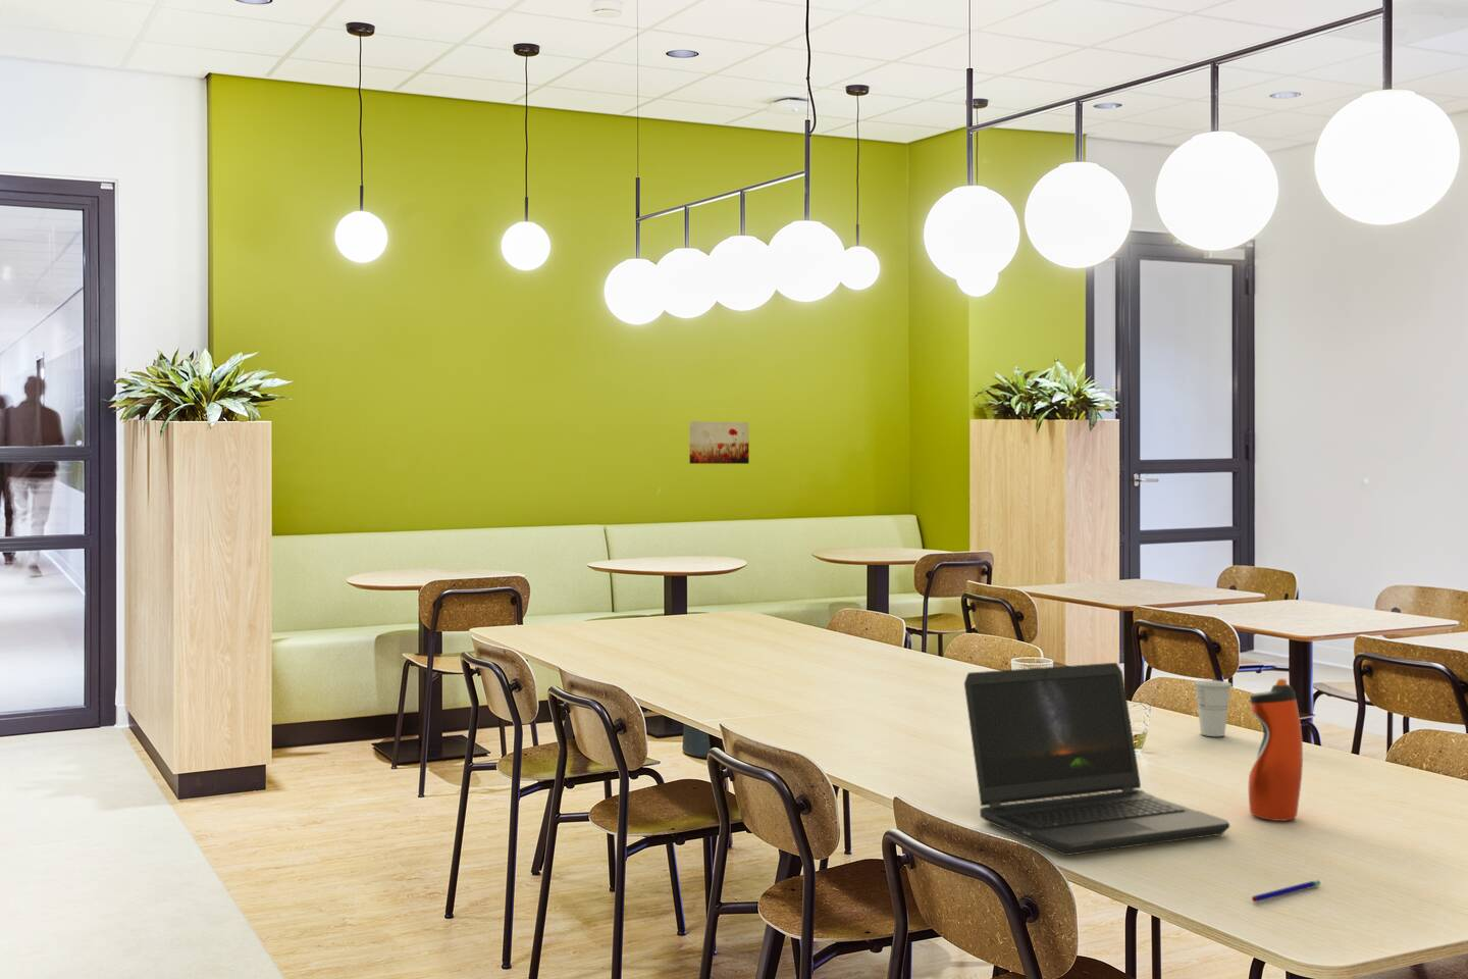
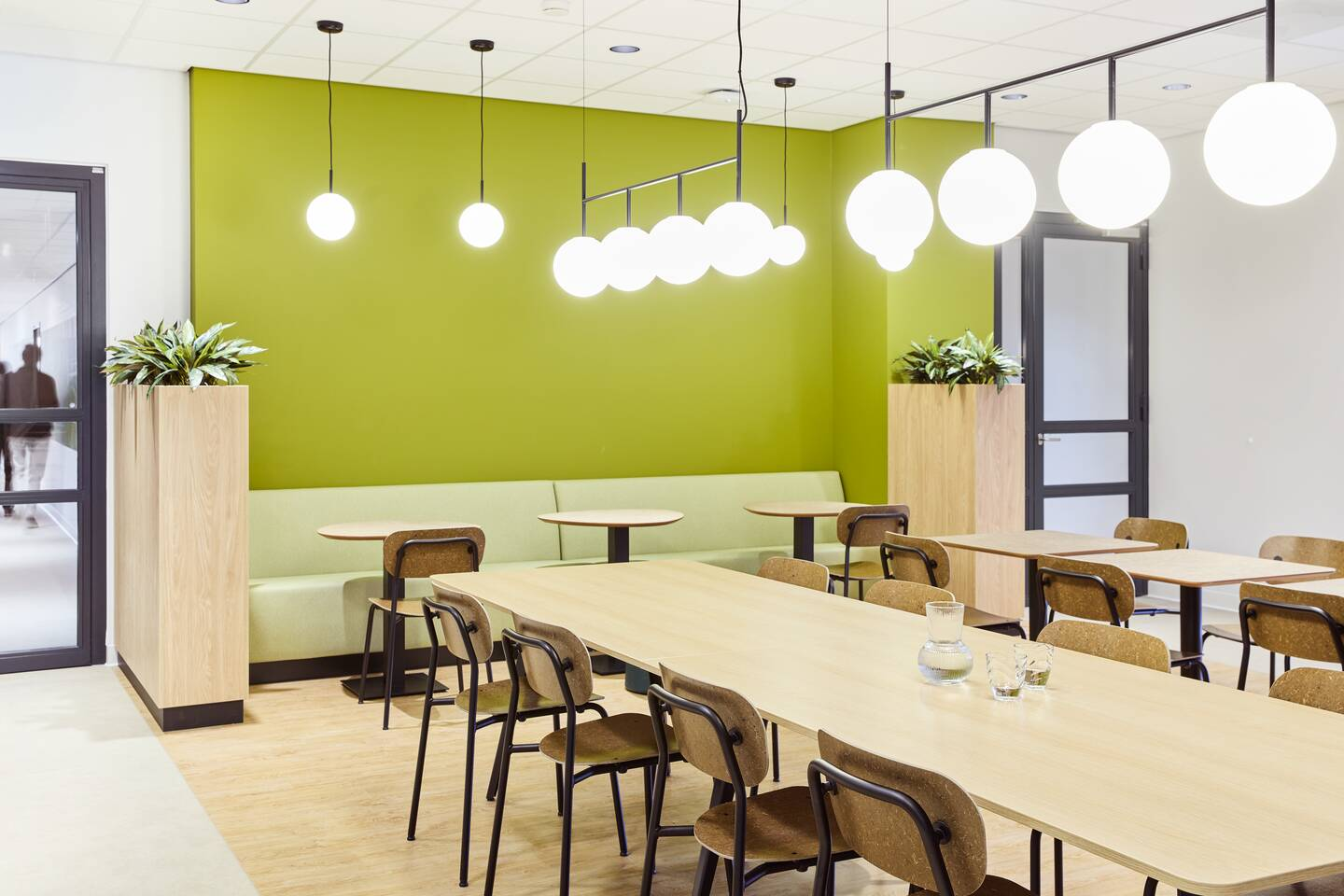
- laptop computer (1093, 752)
- pen (1287, 890)
- cup (1212, 708)
- water bottle (1275, 746)
- wall art (719, 443)
